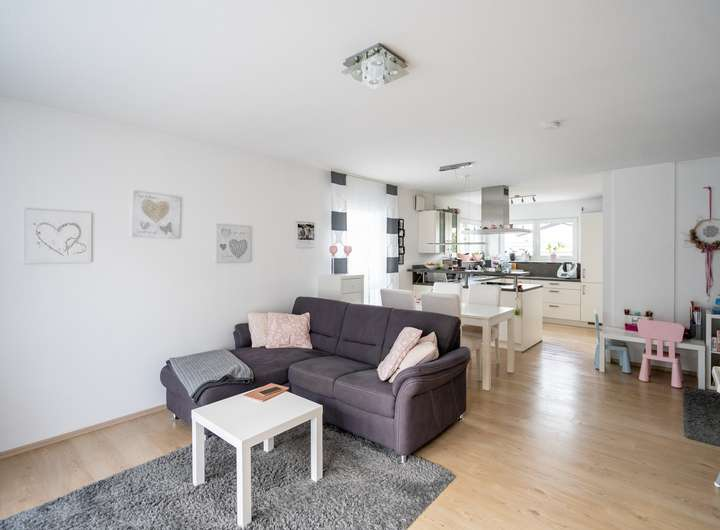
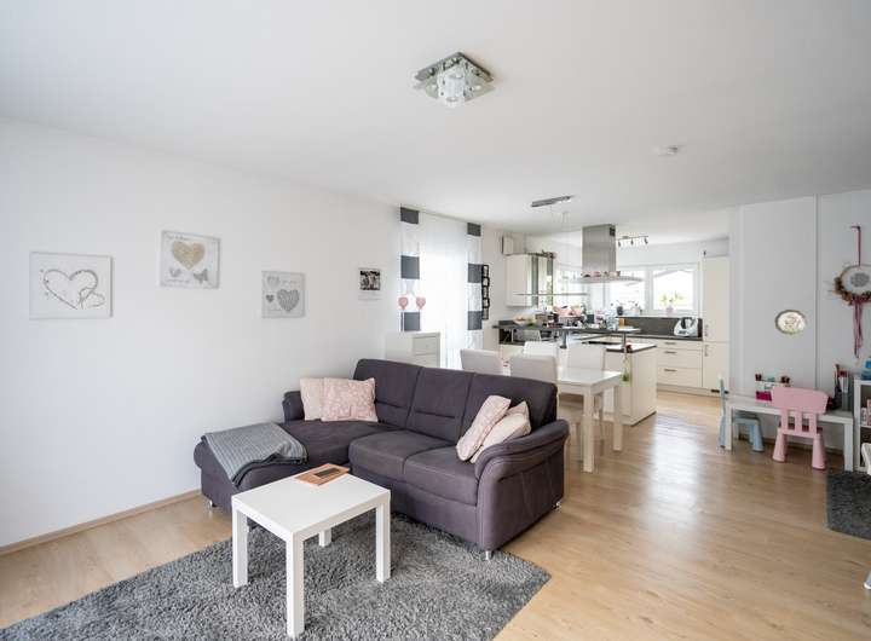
+ decorative plate (790, 322)
